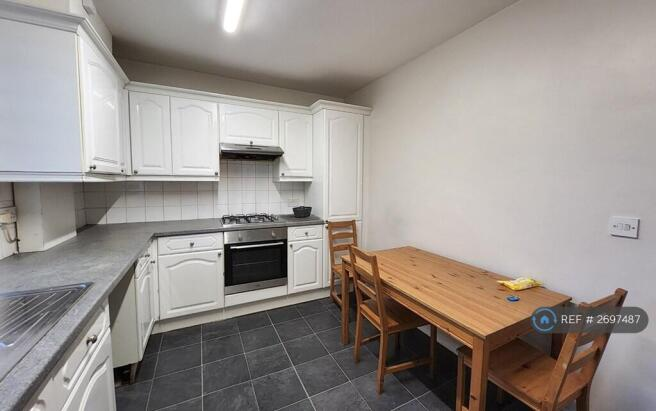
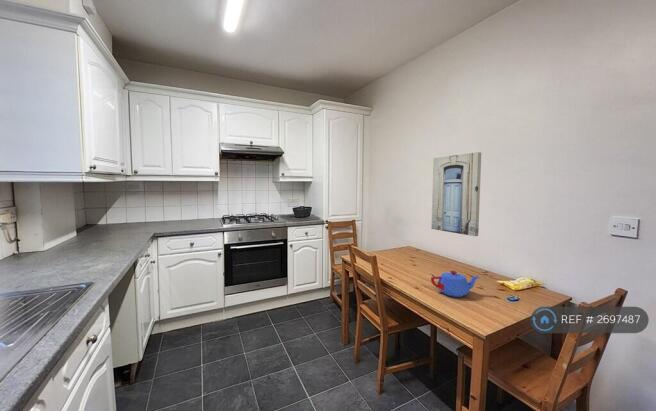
+ wall art (454, 194)
+ teapot (454, 282)
